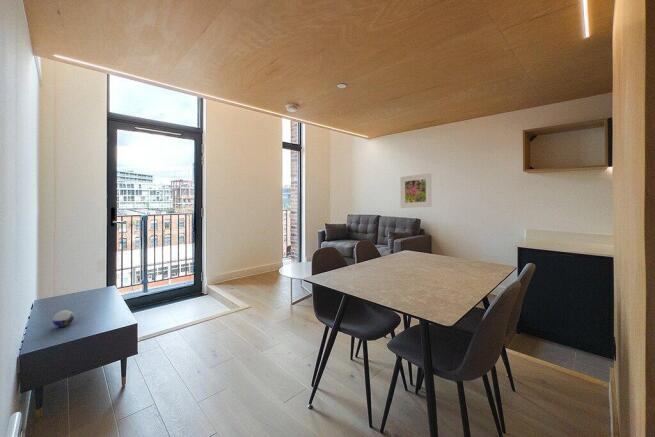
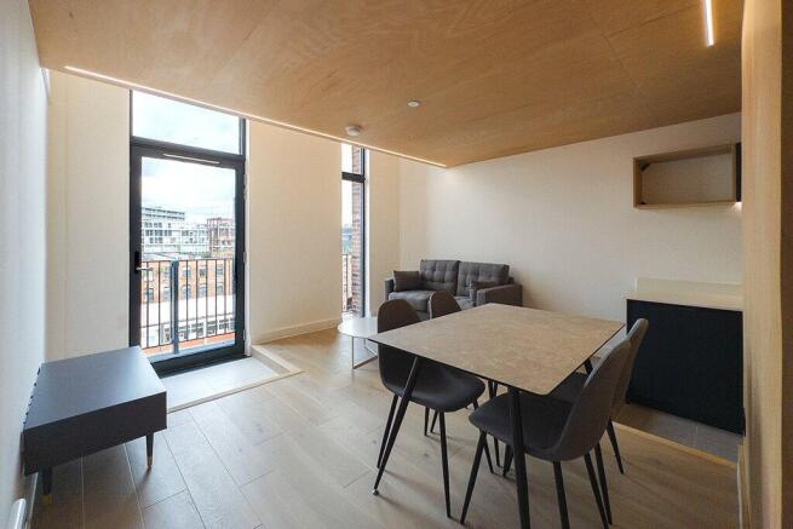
- decorative orb (63, 318)
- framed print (415, 191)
